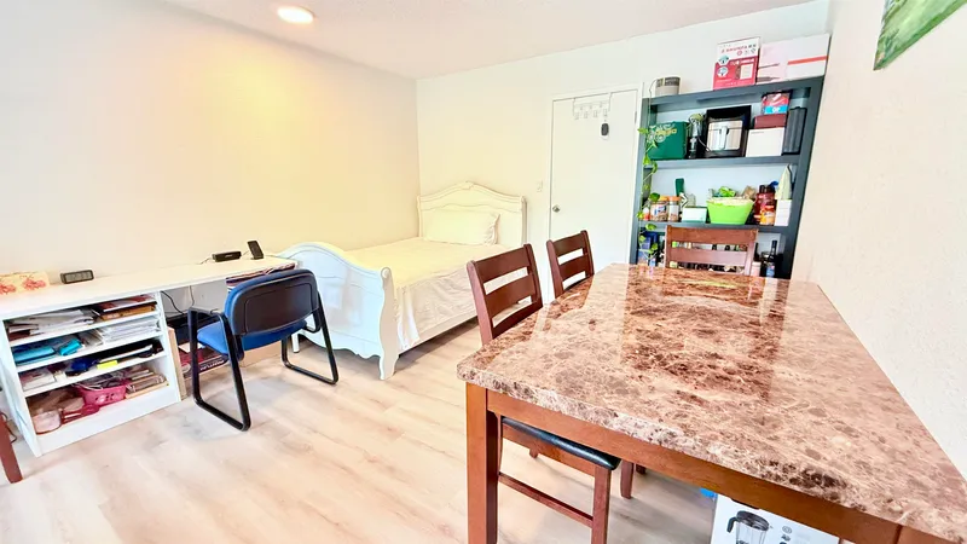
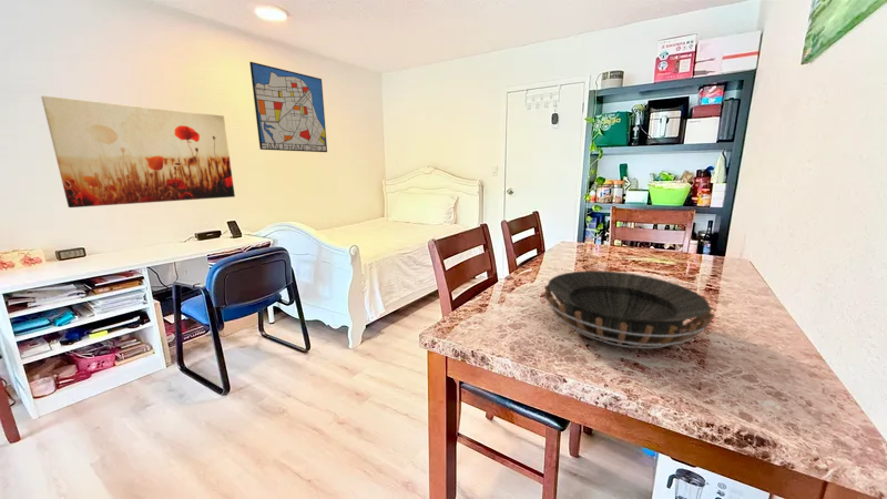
+ wall art (155, 155)
+ wall art (293, 112)
+ decorative bowl (620, 312)
